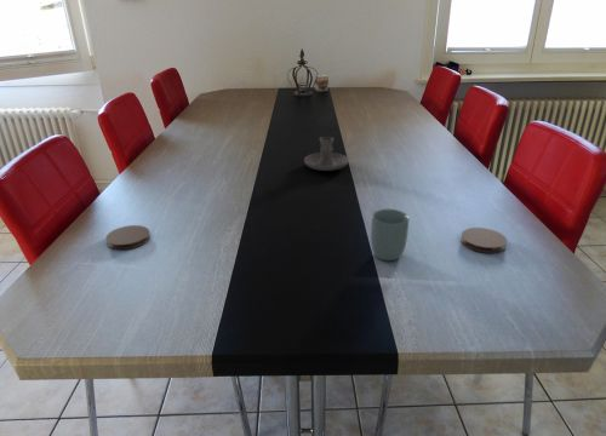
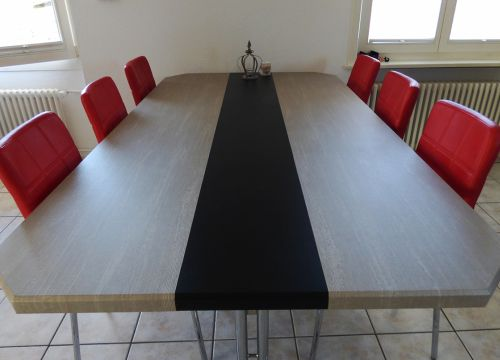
- cup (388, 236)
- coaster (482, 239)
- candle holder (326, 150)
- coaster (127, 236)
